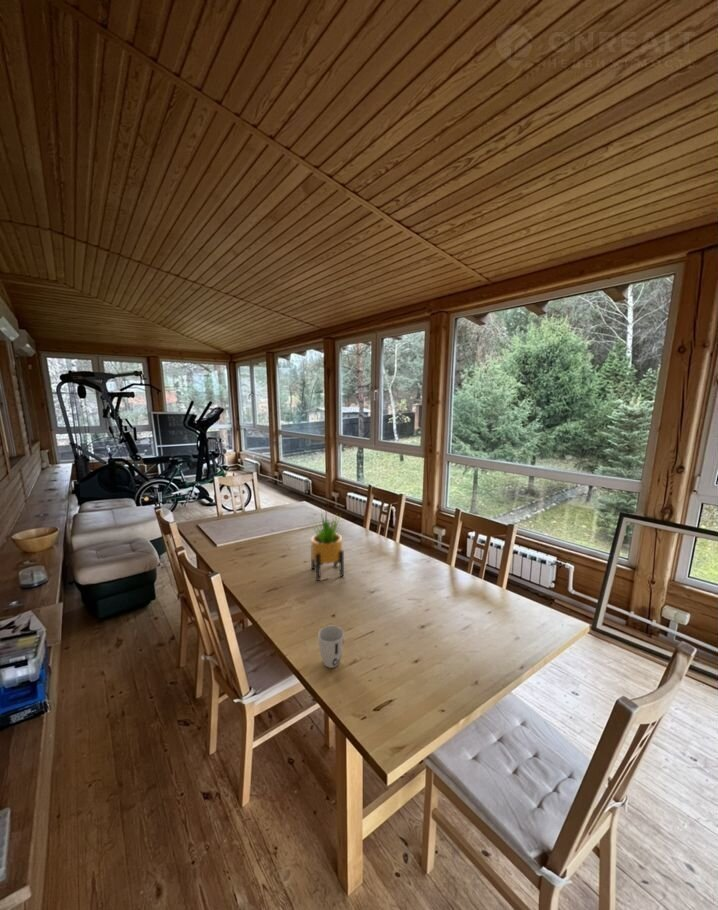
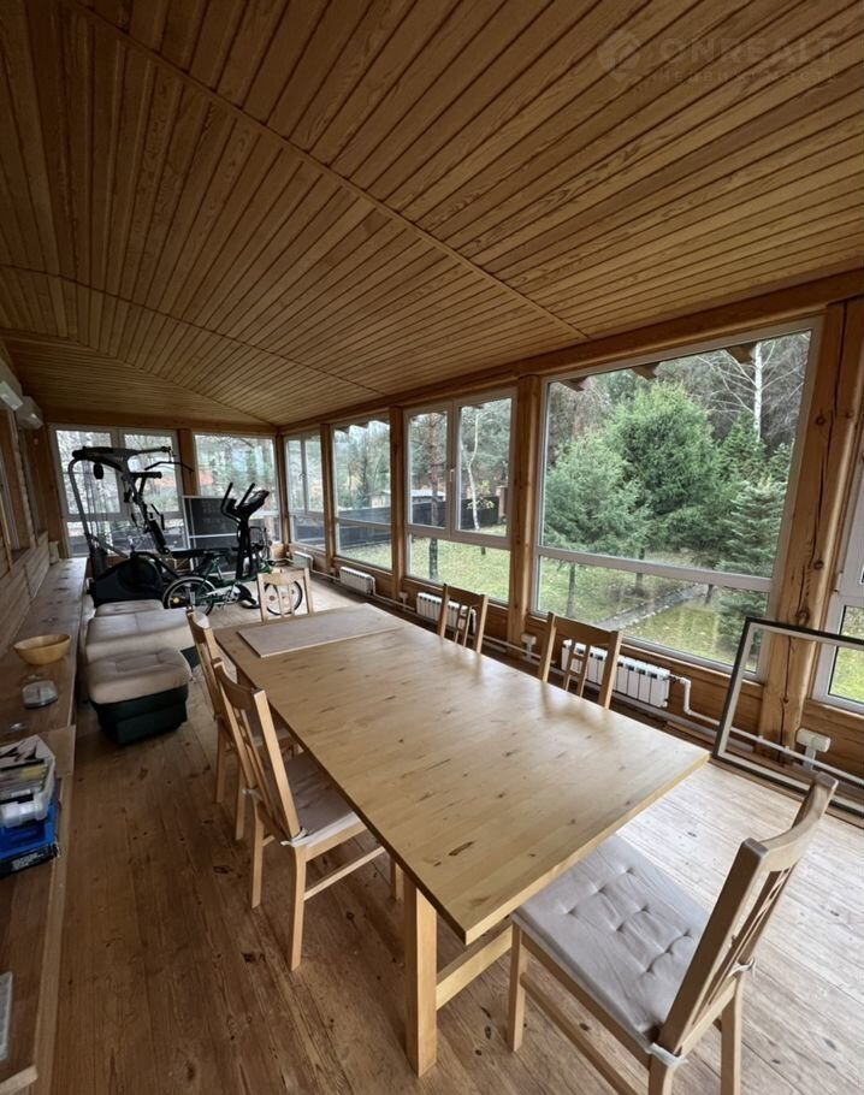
- potted plant (327, 543)
- cup (331, 647)
